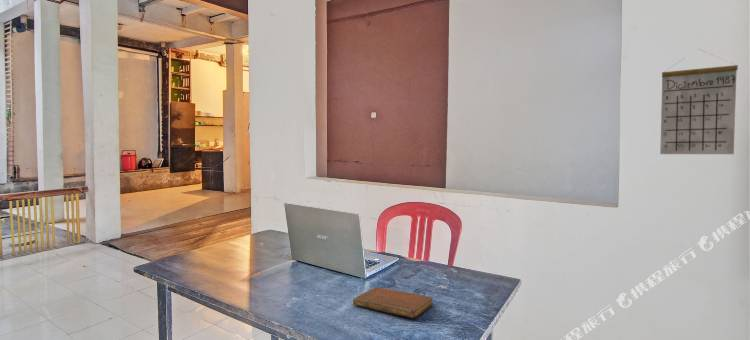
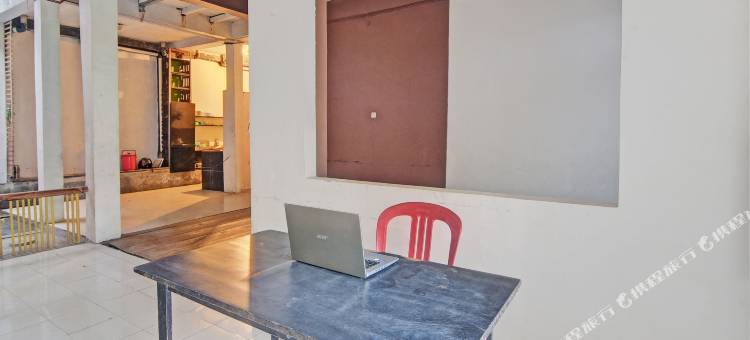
- calendar (697, 101)
- notebook (393, 301)
